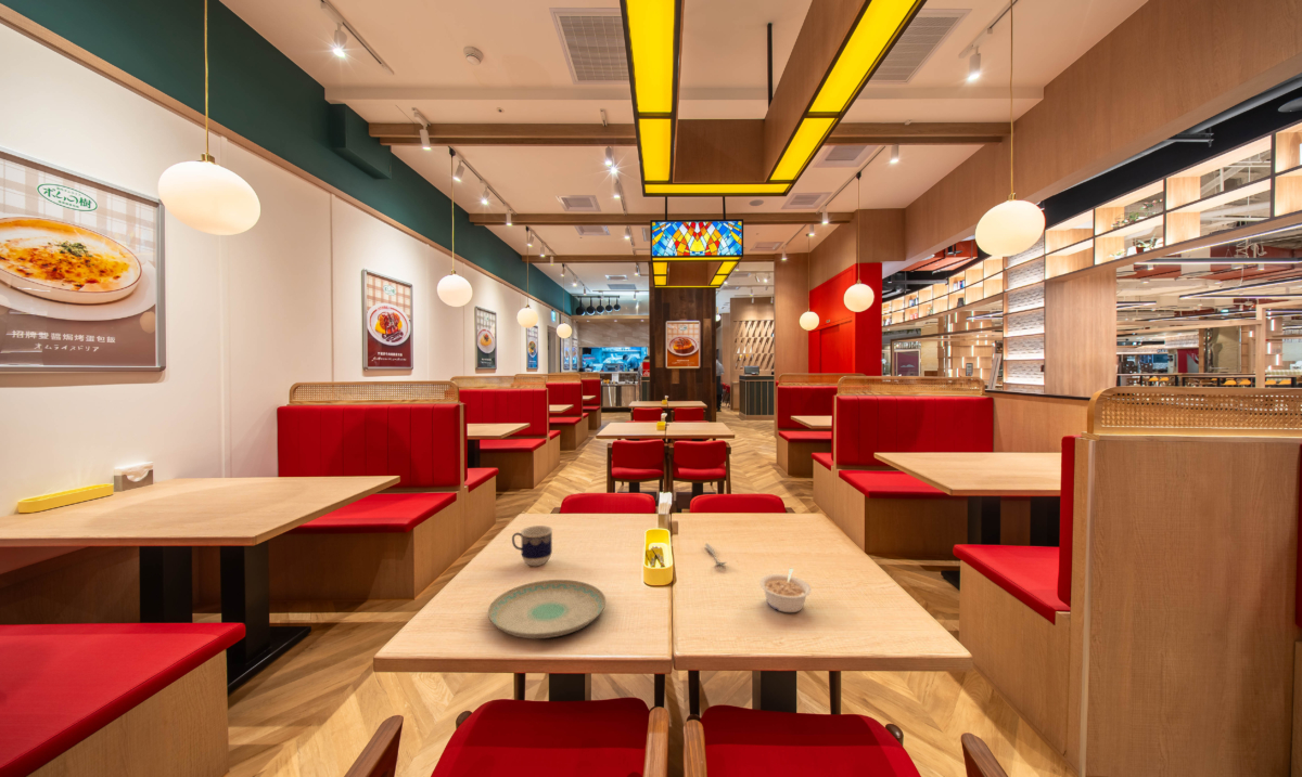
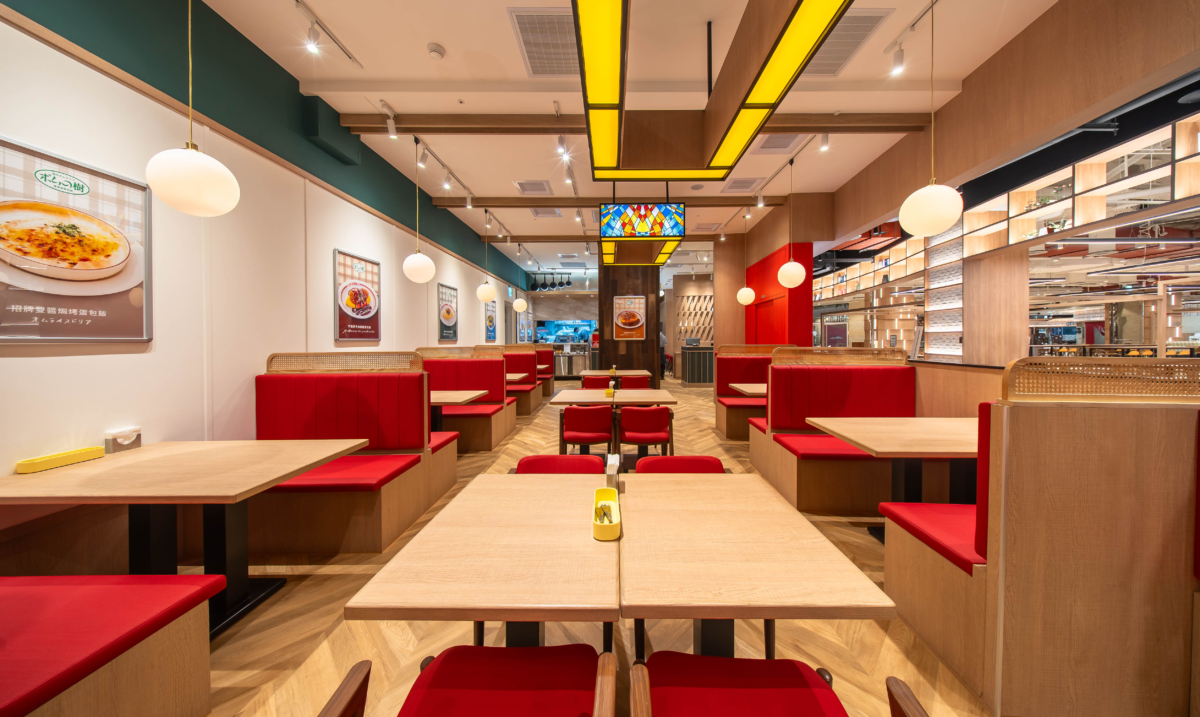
- spoon (714, 554)
- plate (548, 607)
- cup (532, 546)
- legume (783, 591)
